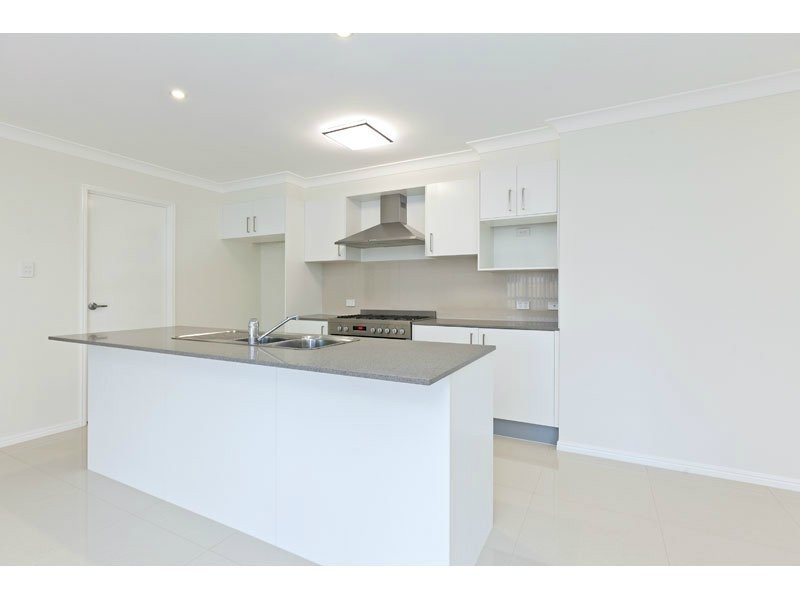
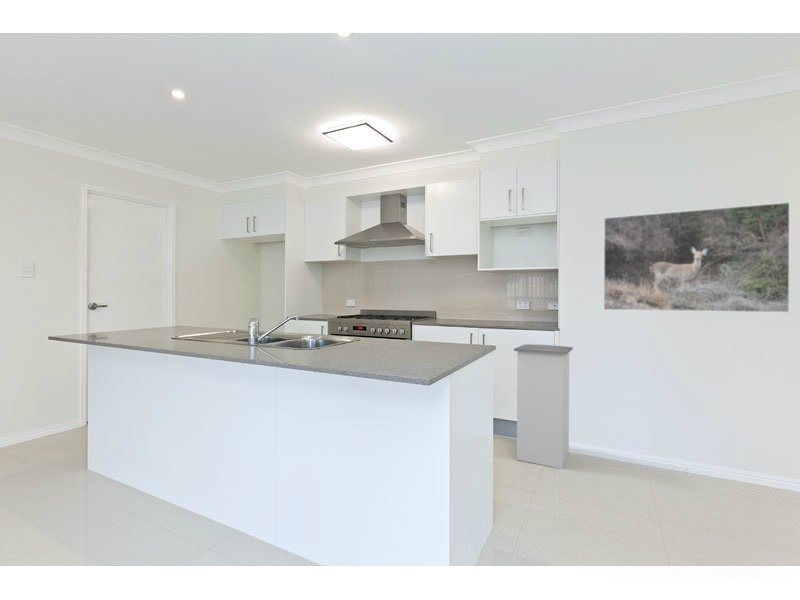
+ trash can (543, 401)
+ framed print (687, 261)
